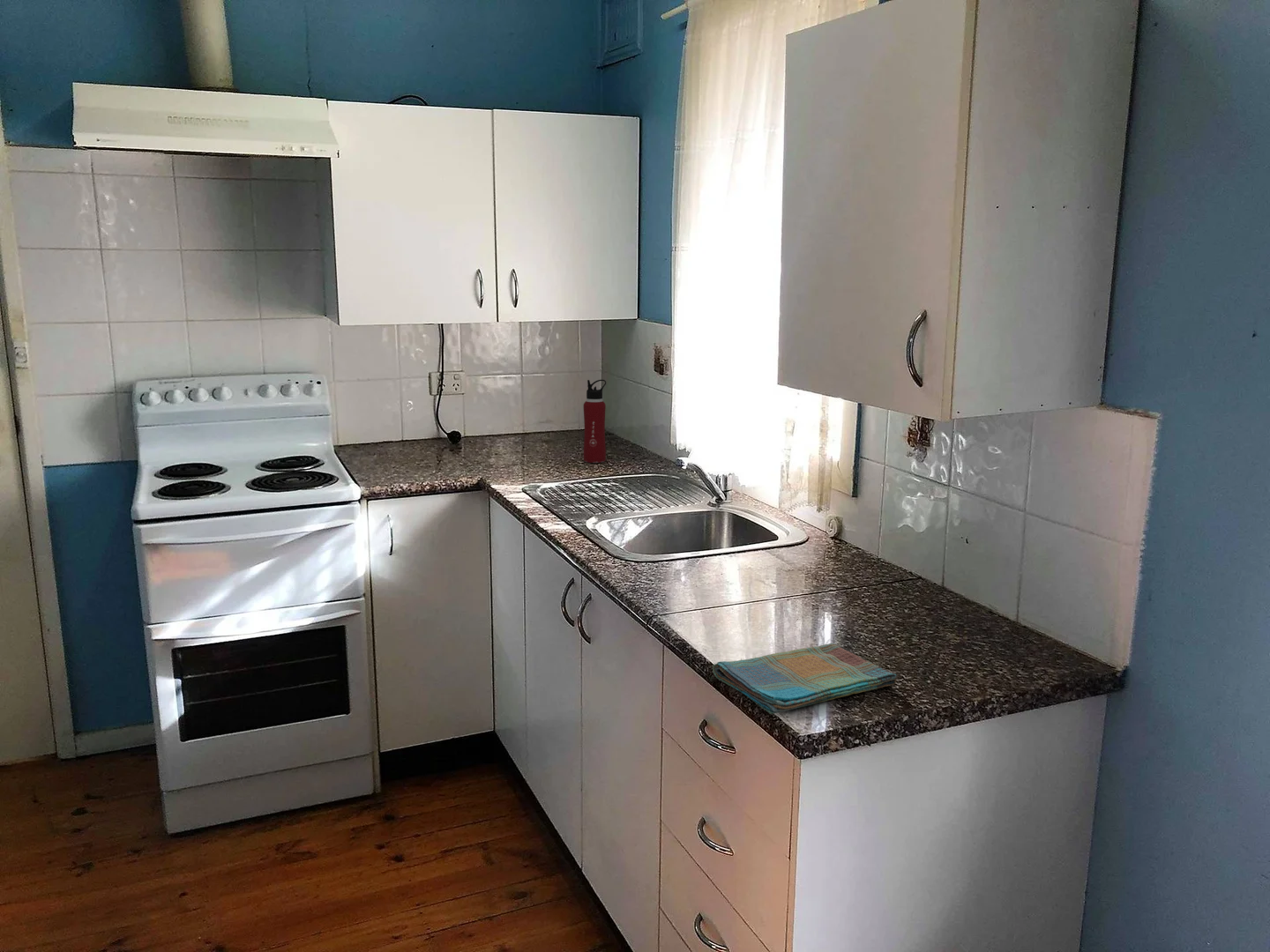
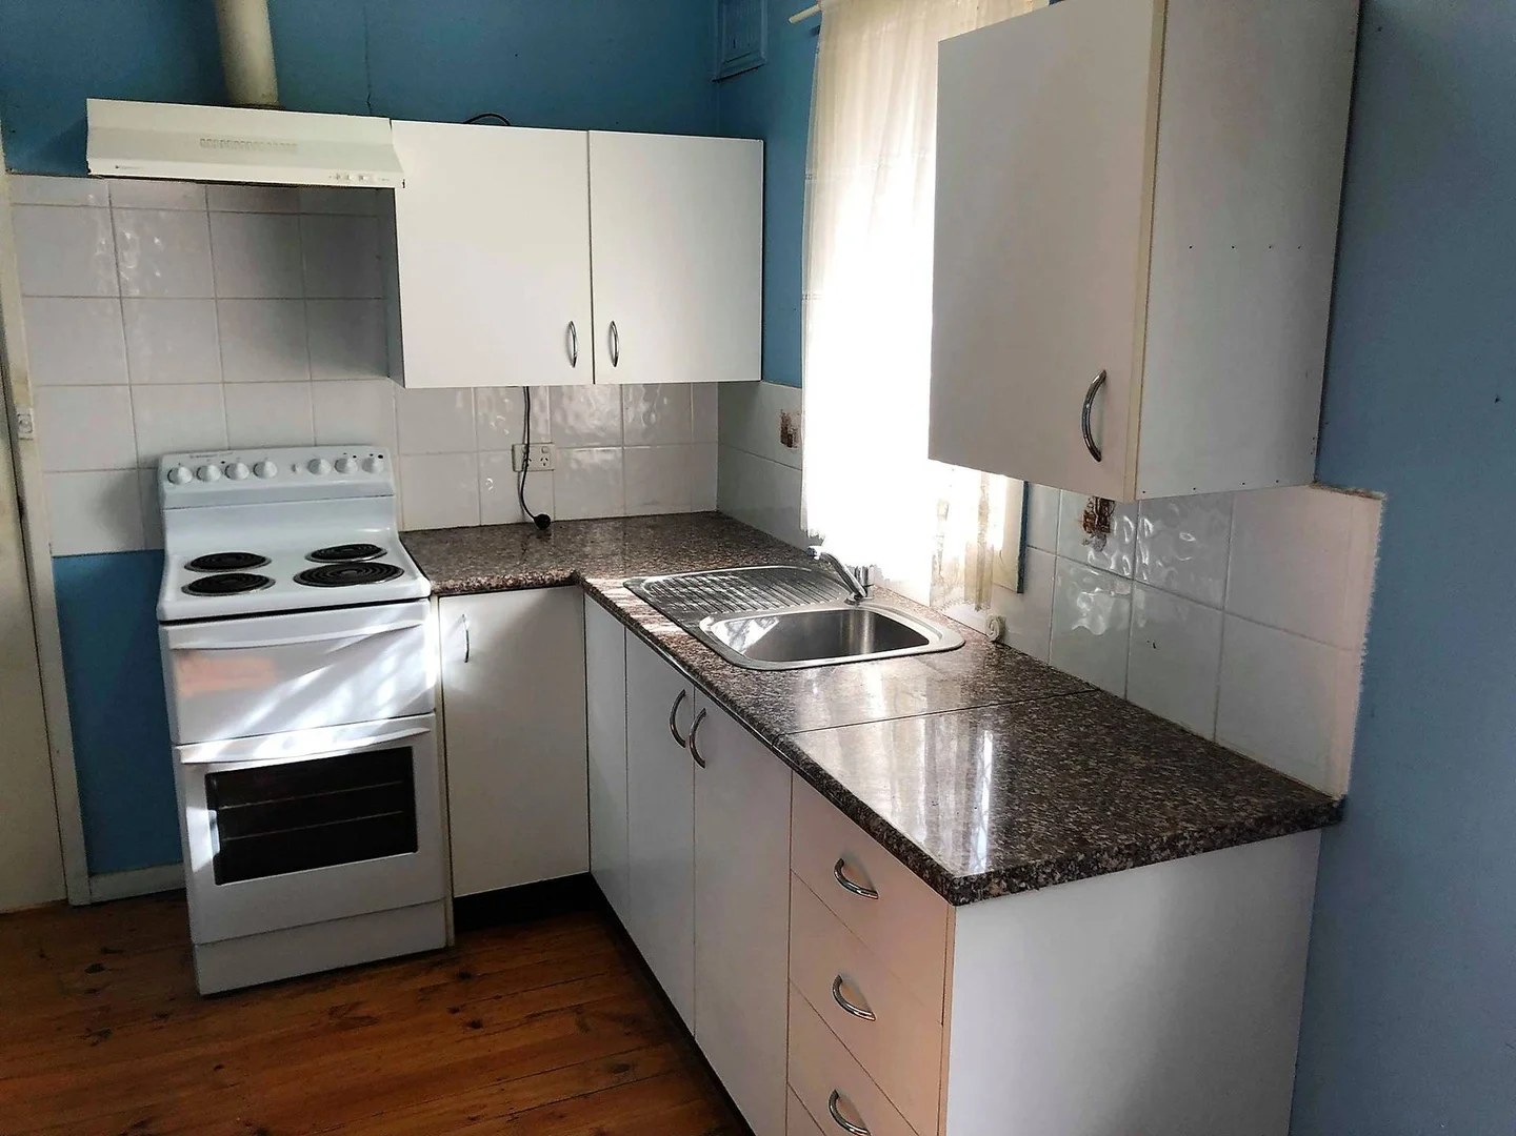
- water bottle (594, 420)
- dish towel (803, 673)
